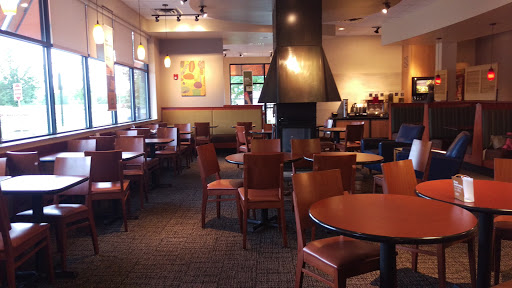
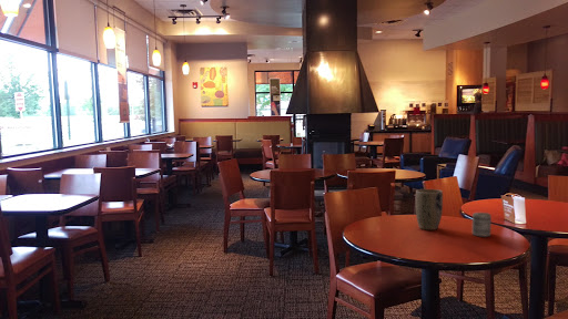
+ plant pot (428, 209)
+ mug (481, 222)
